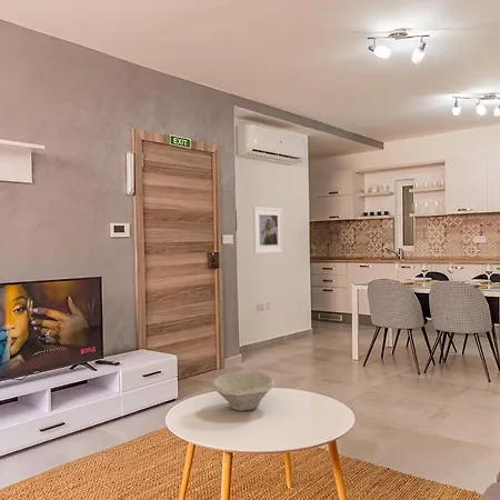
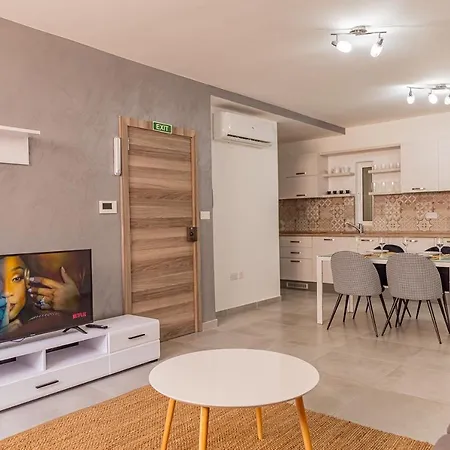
- bowl (243, 392)
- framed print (268, 230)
